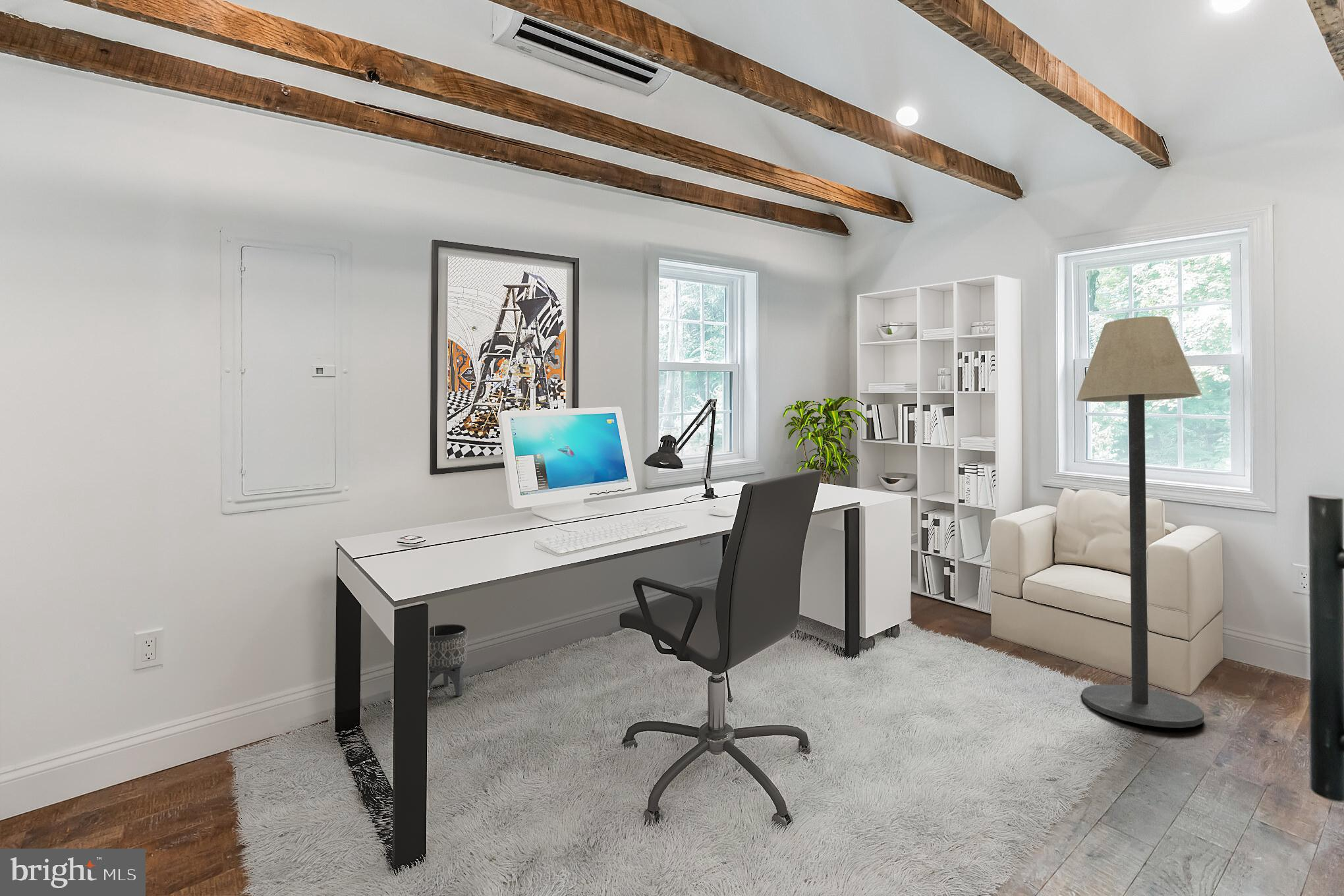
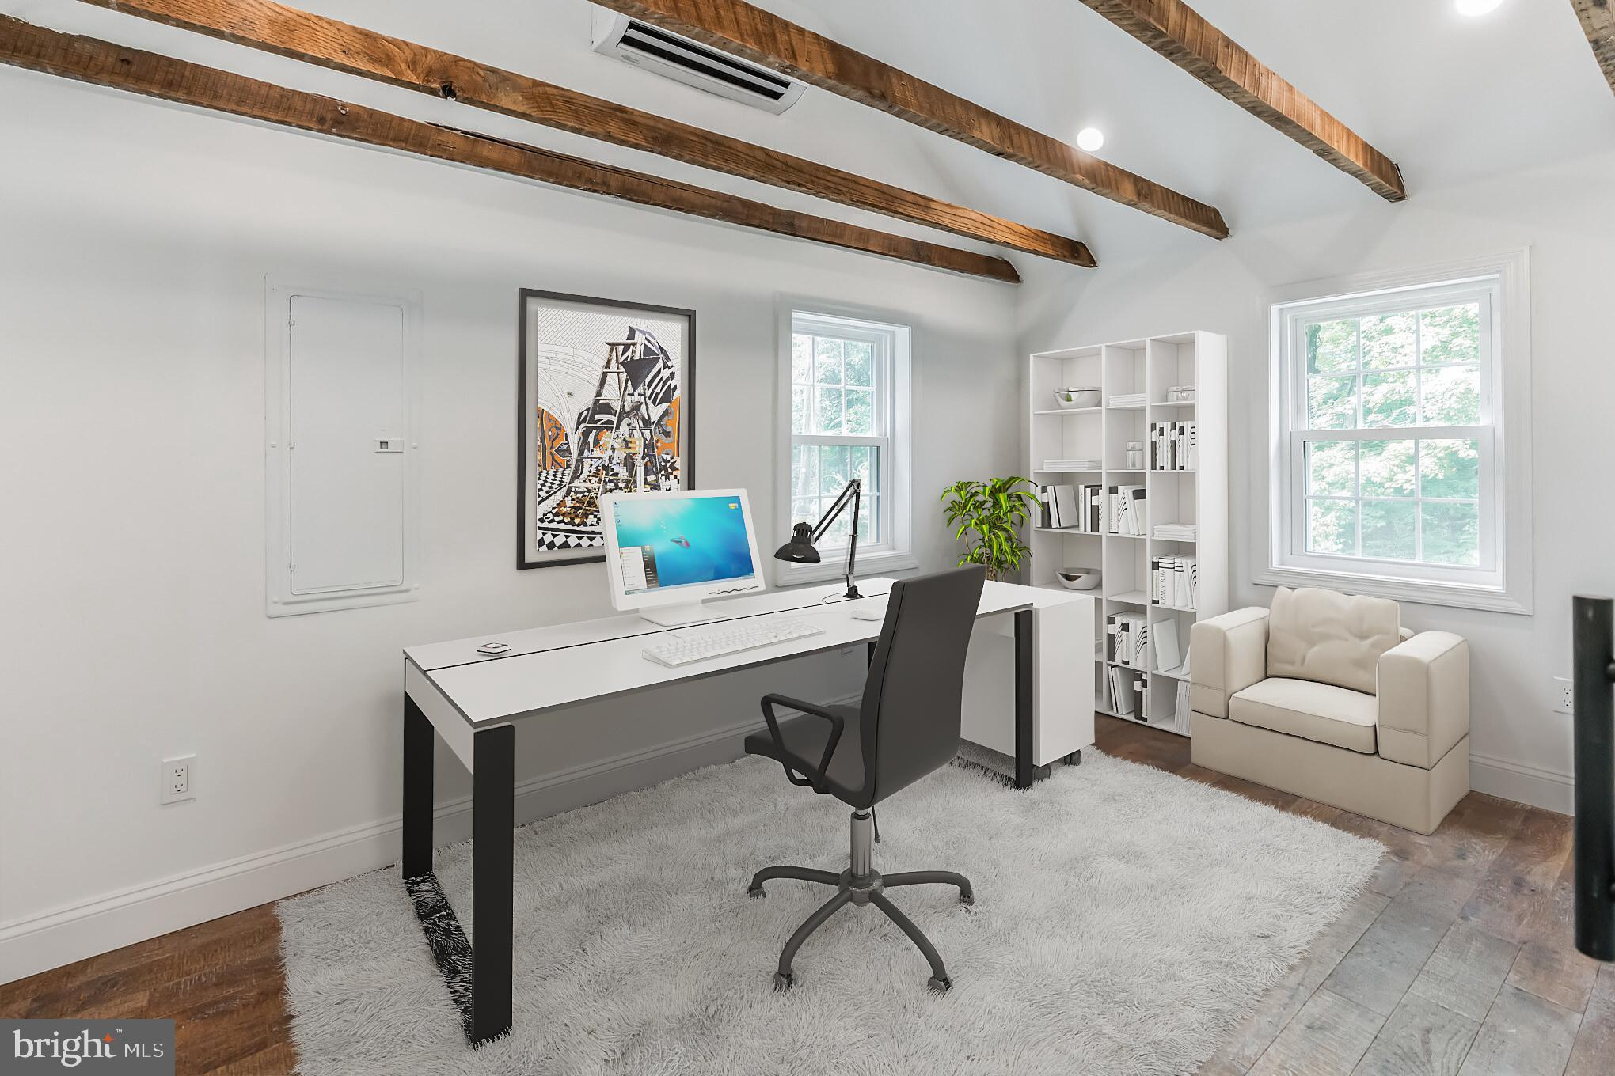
- planter (443, 661)
- floor lamp (1138, 514)
